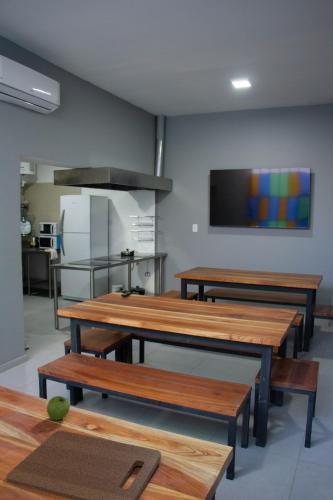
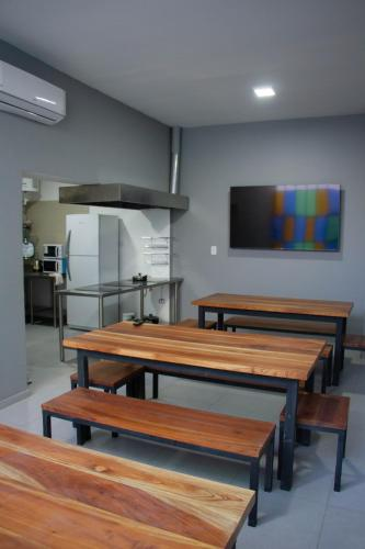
- cutting board (87, 466)
- fruit (58, 407)
